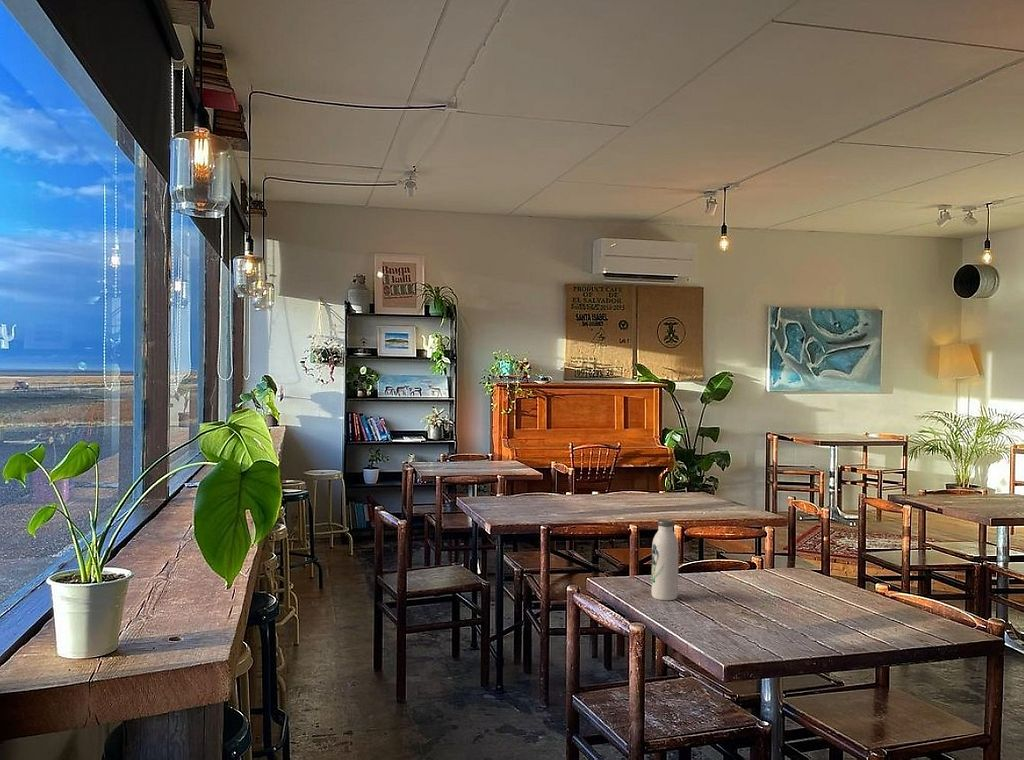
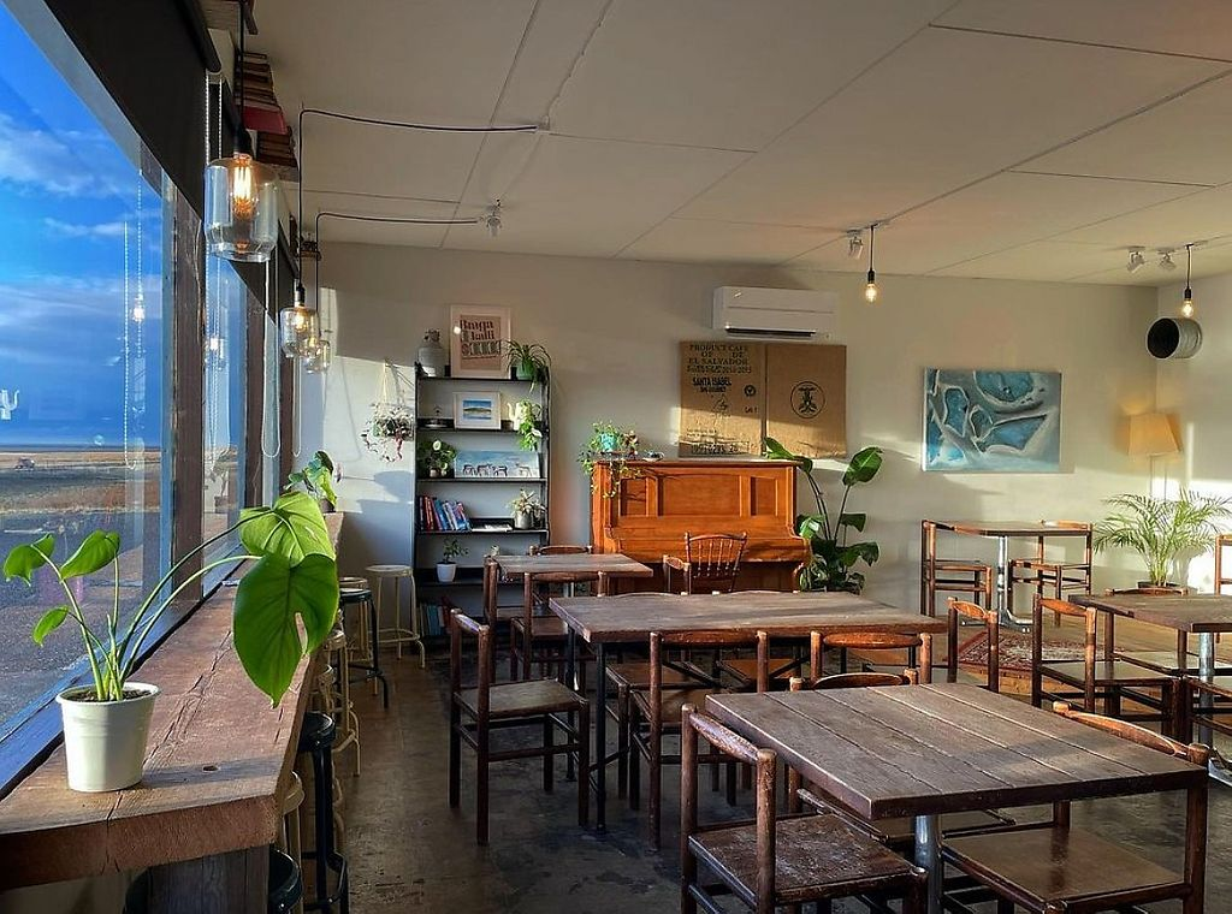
- water bottle (665, 558)
